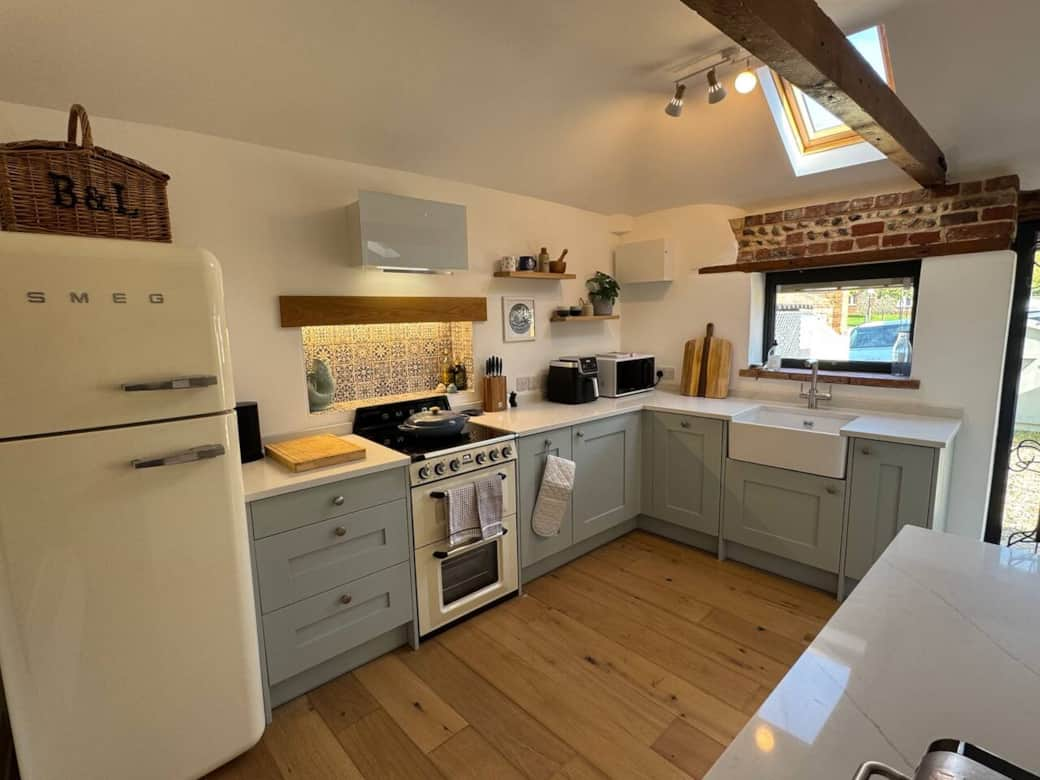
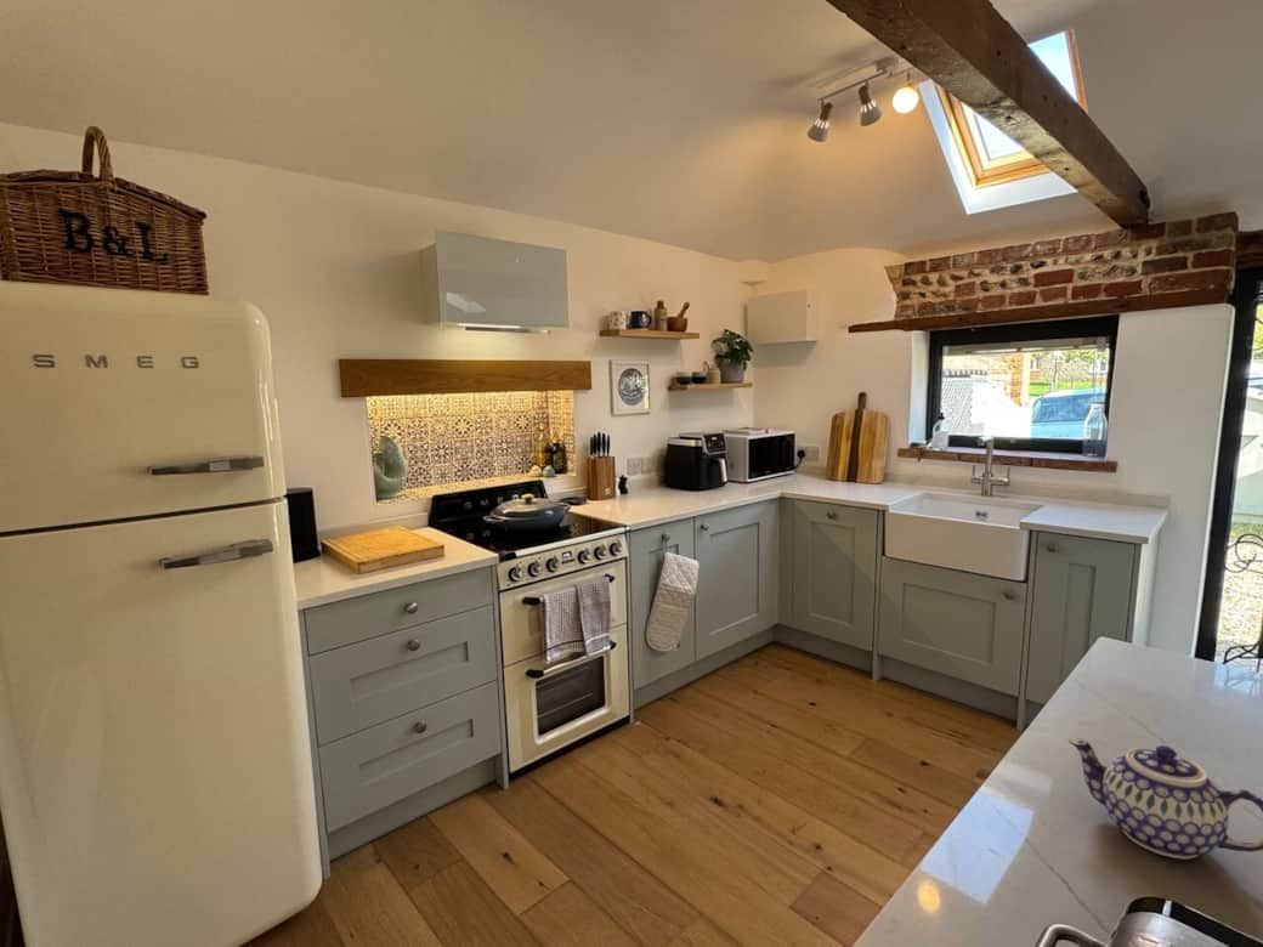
+ teapot (1161, 792)
